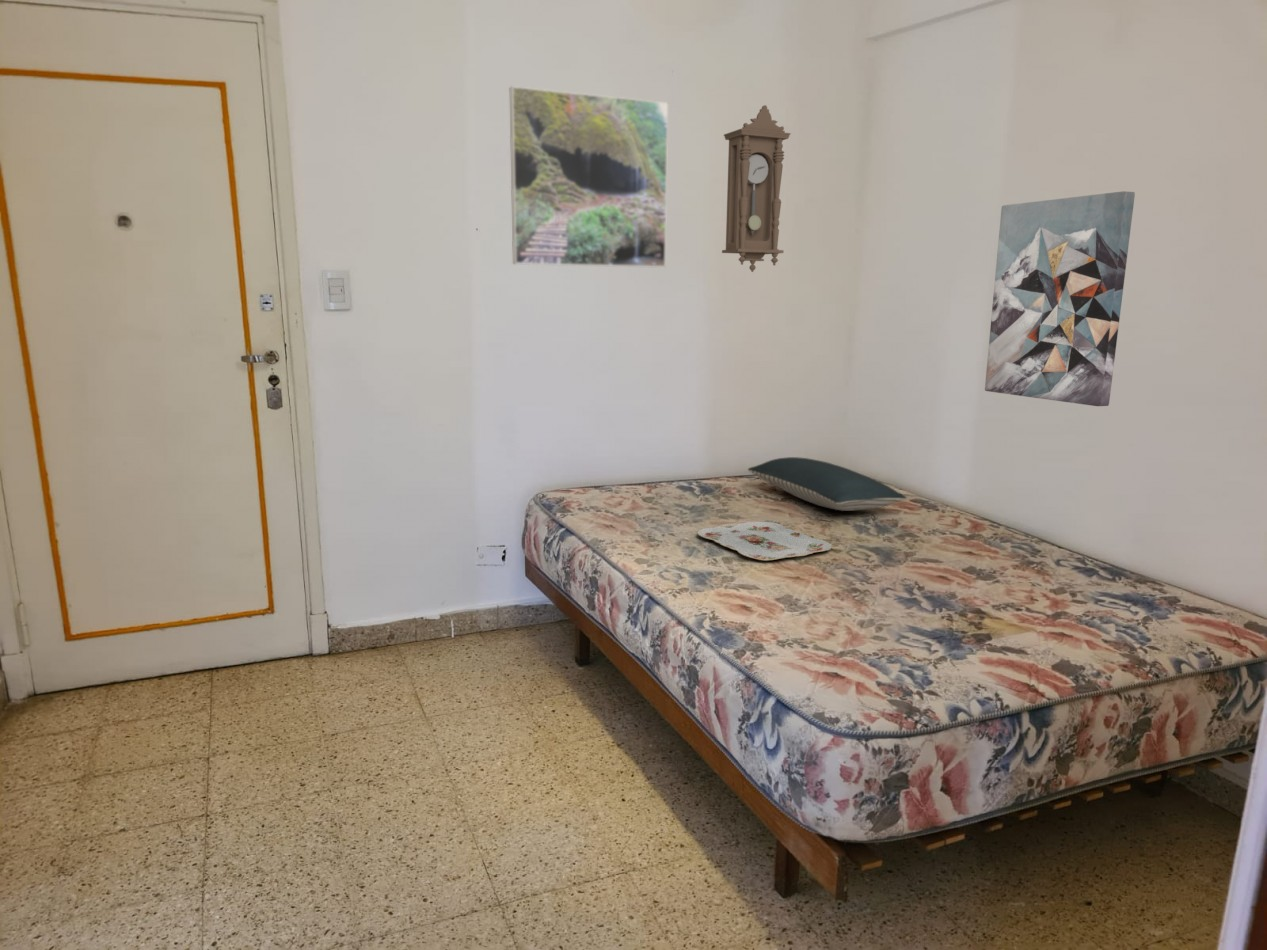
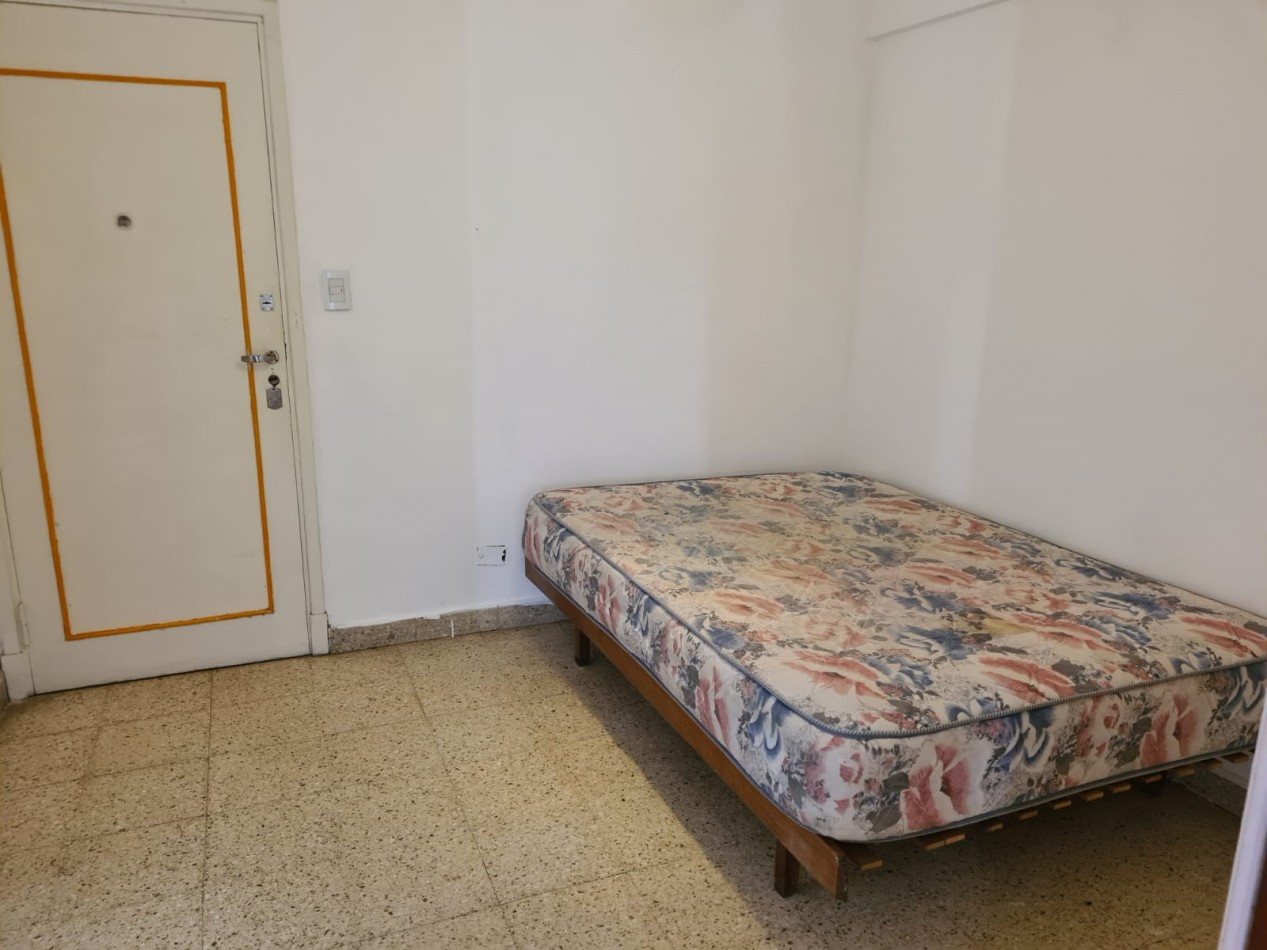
- serving tray (762, 540)
- wall art (1052, 300)
- pillow (822, 483)
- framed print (591, 182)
- pendulum clock (754, 191)
